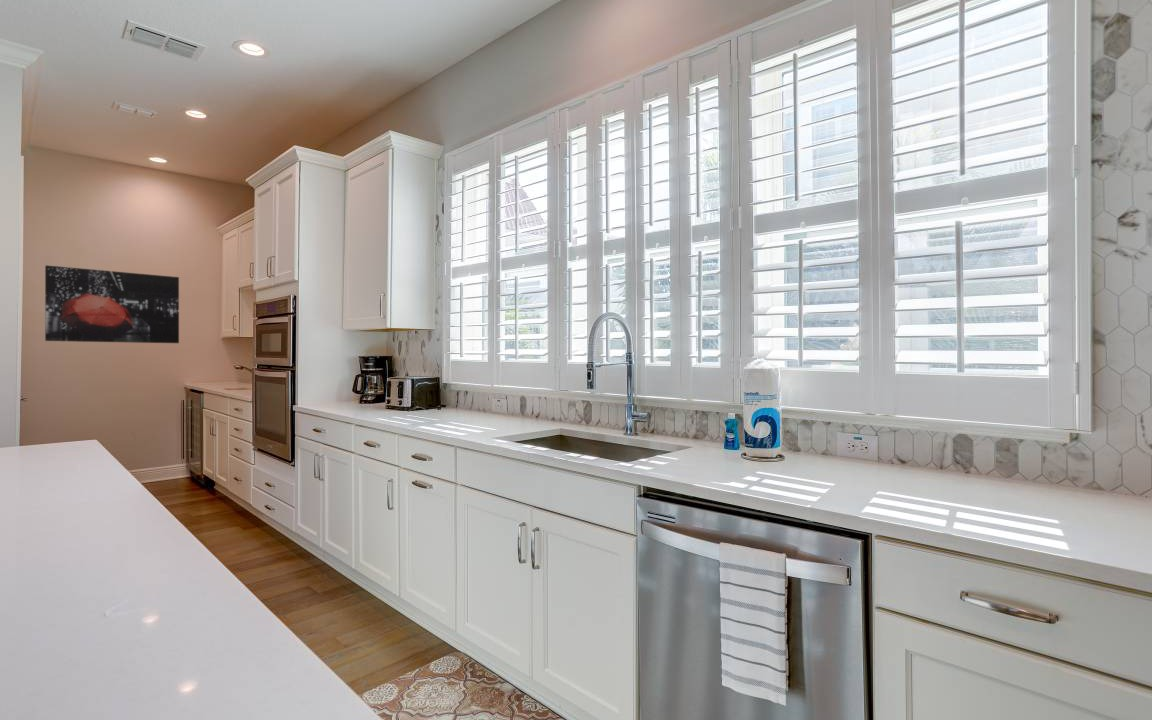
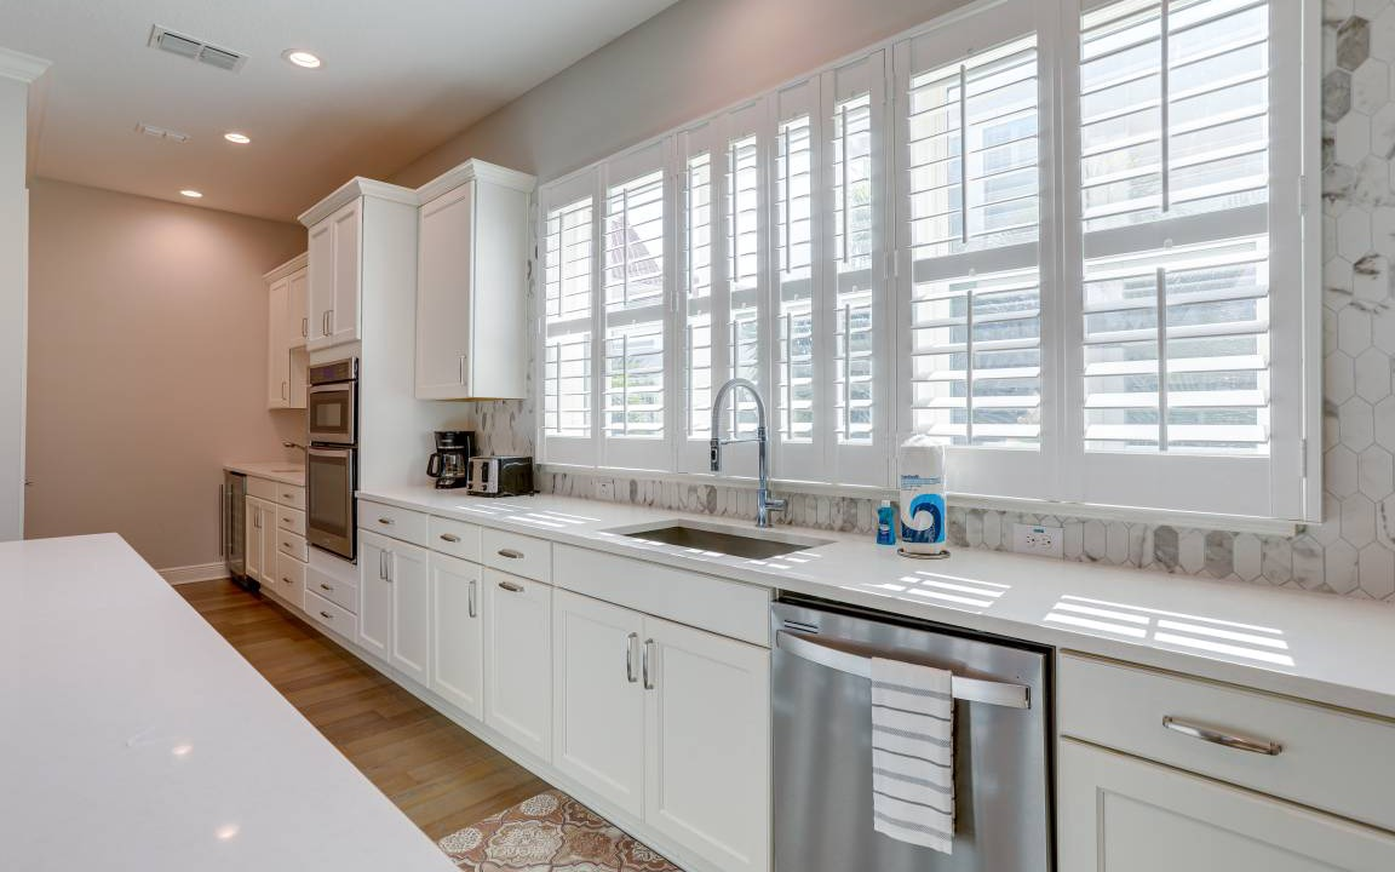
- wall art (116, 306)
